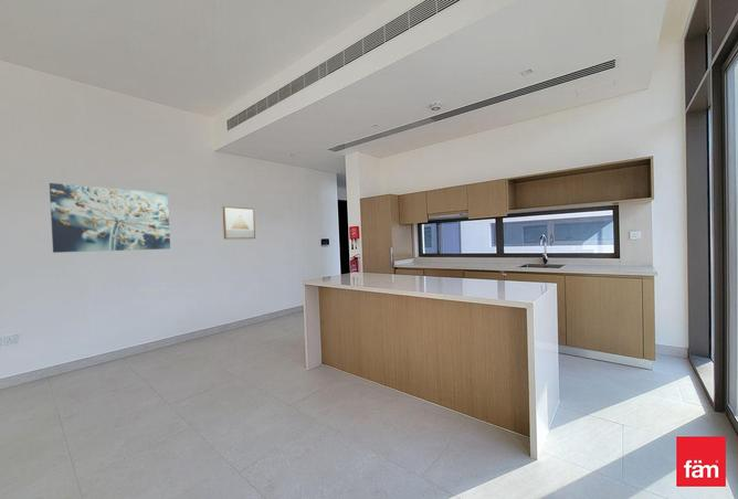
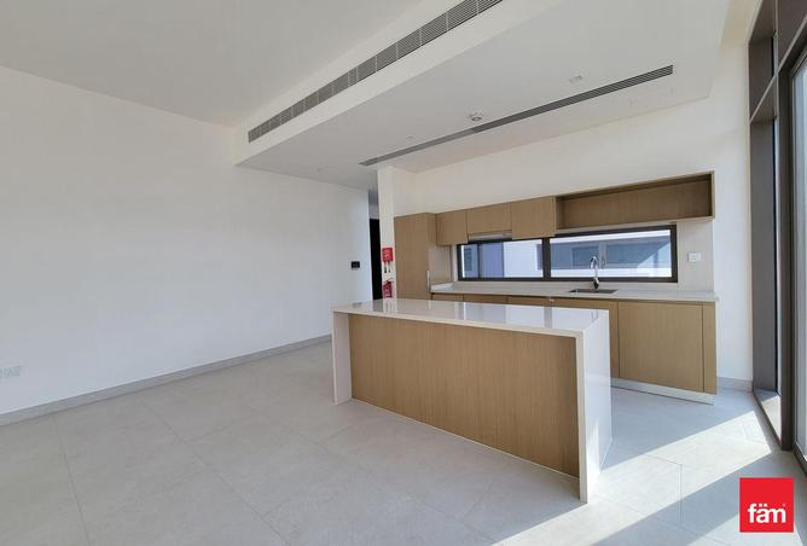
- wall art (239, 223)
- wall art (116, 220)
